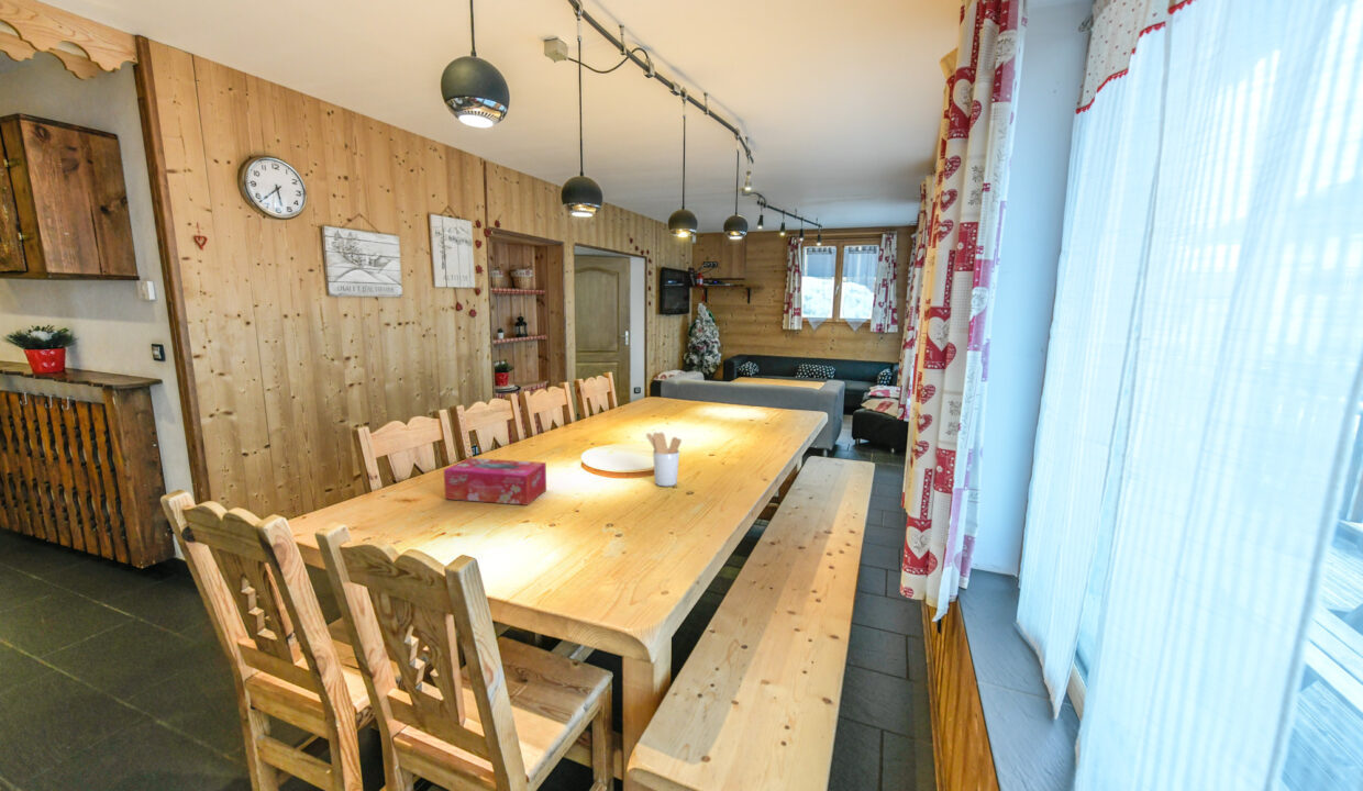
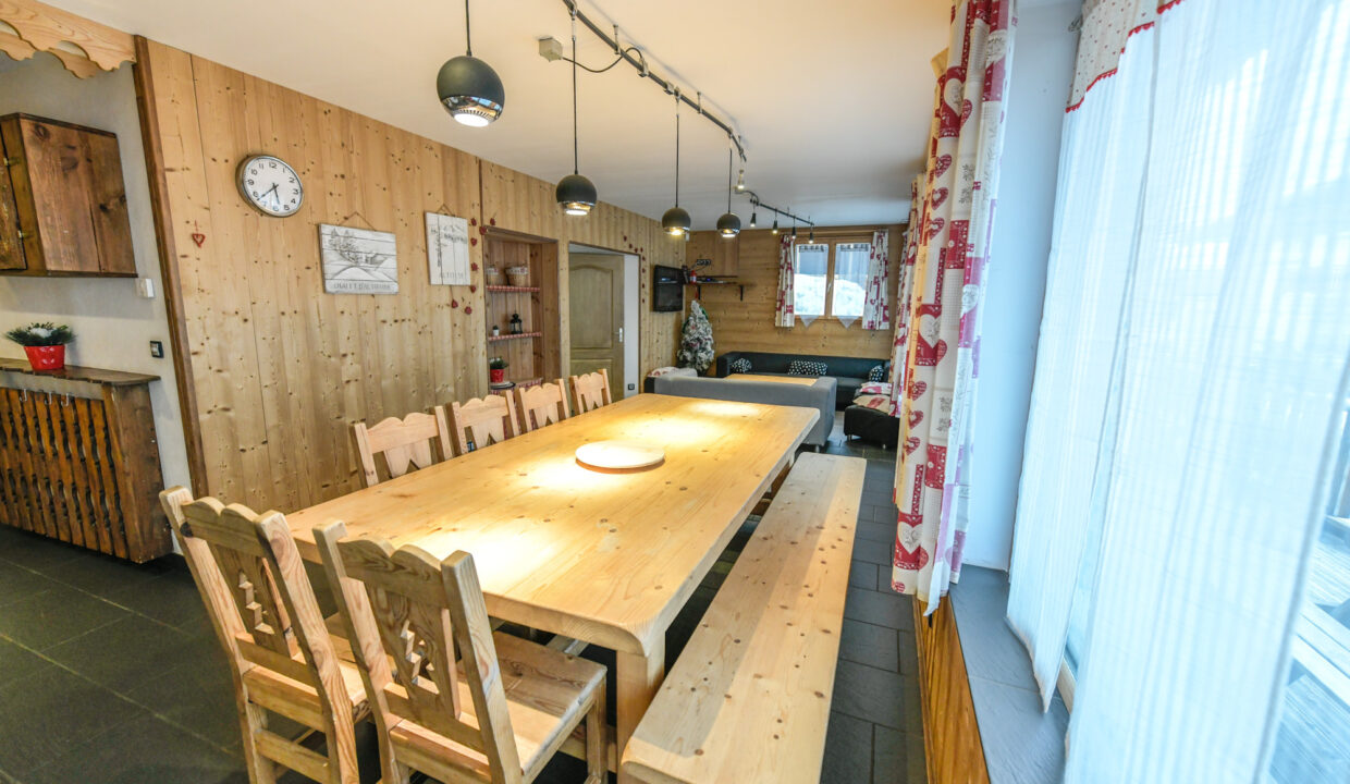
- utensil holder (662, 457)
- tissue box (496, 480)
